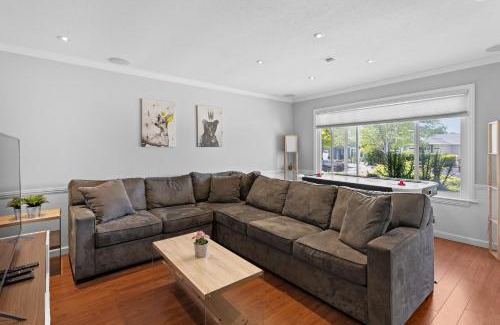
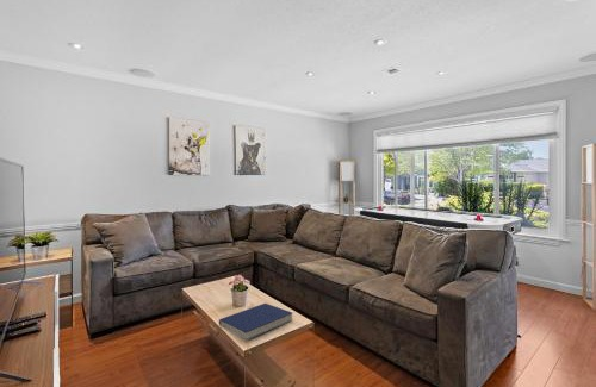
+ book (255, 318)
